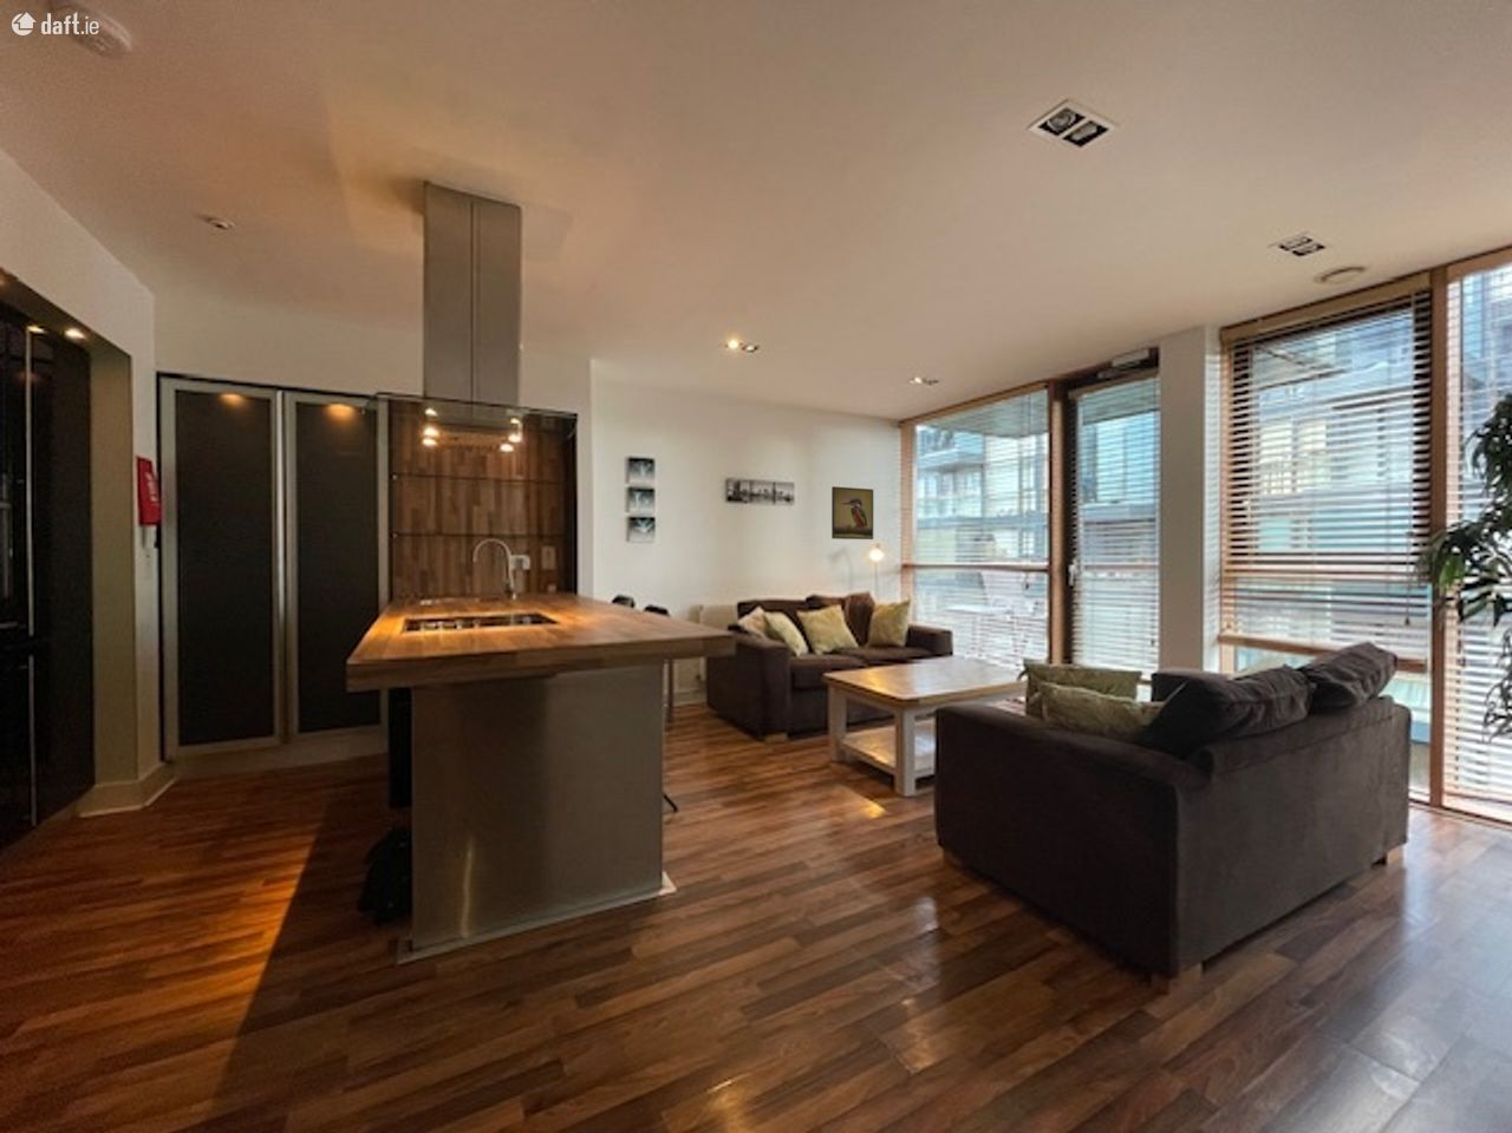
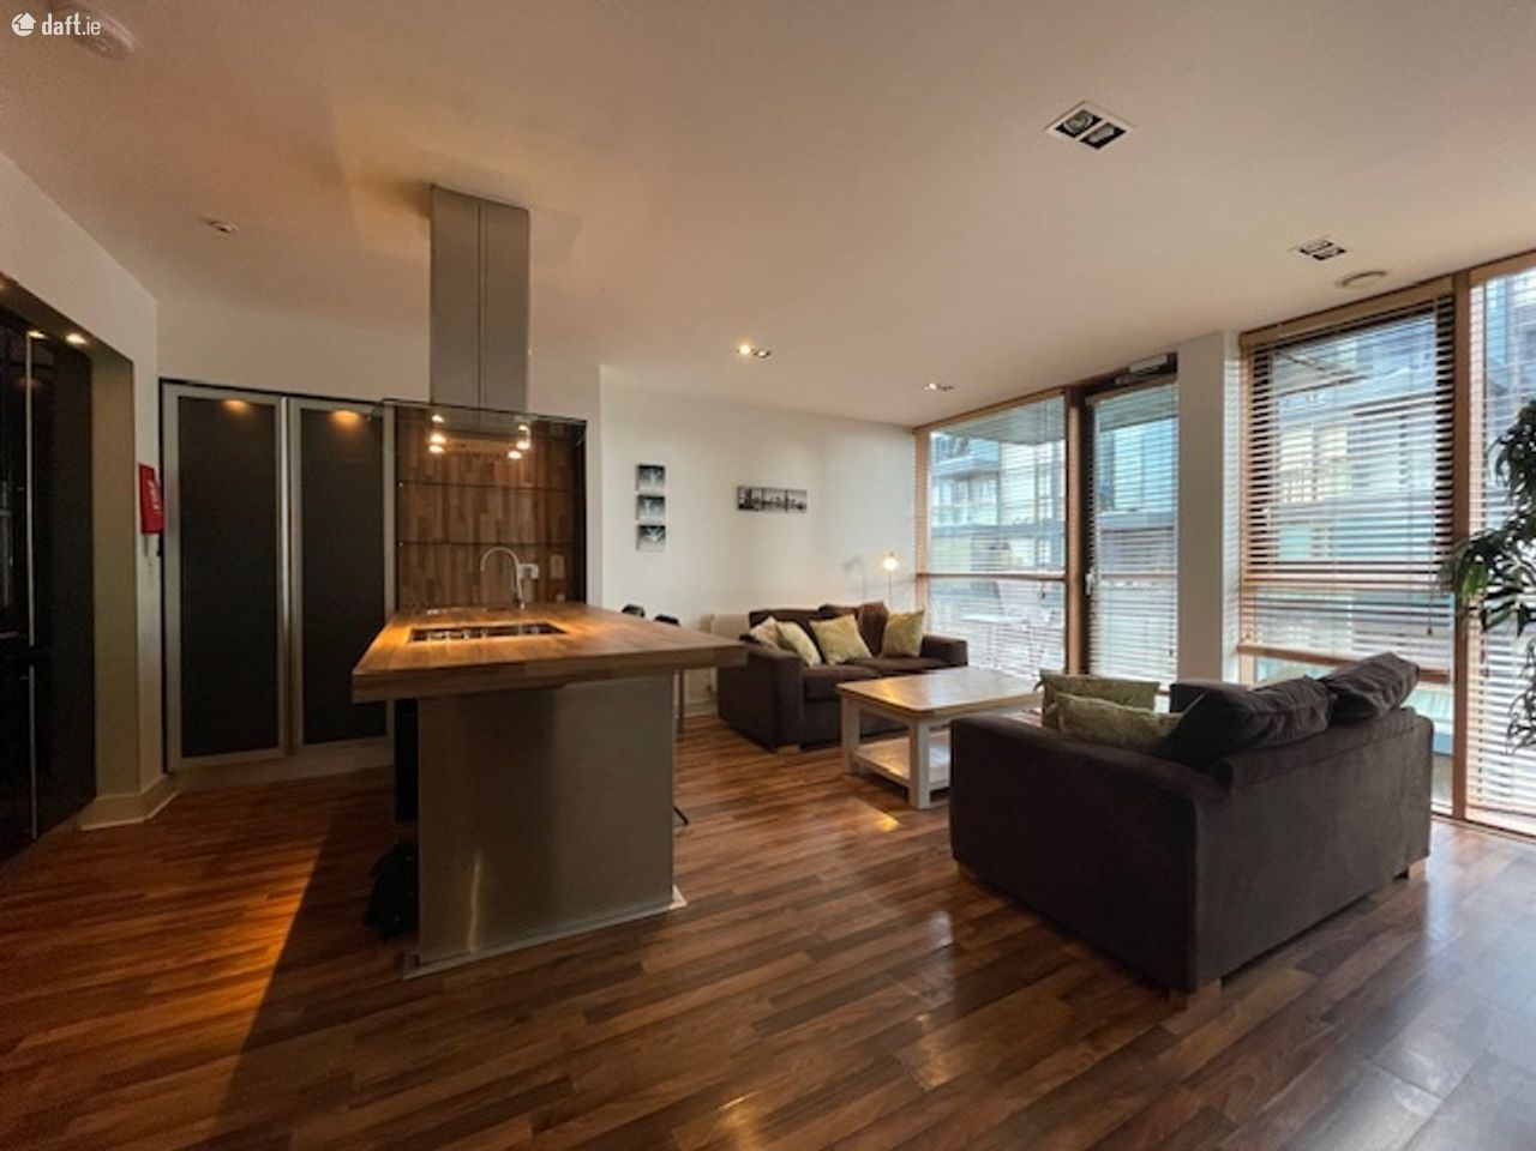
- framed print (852, 513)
